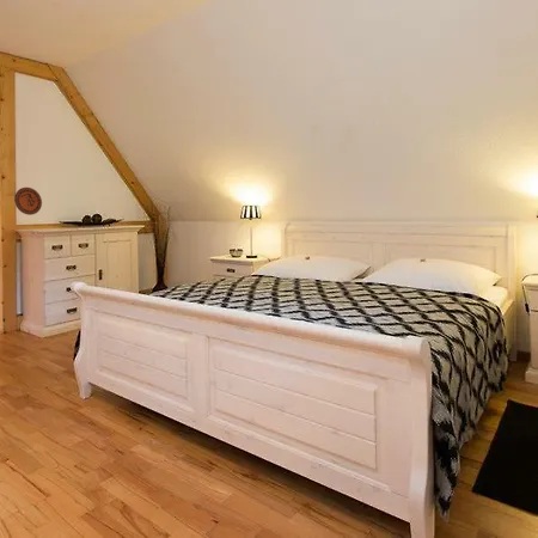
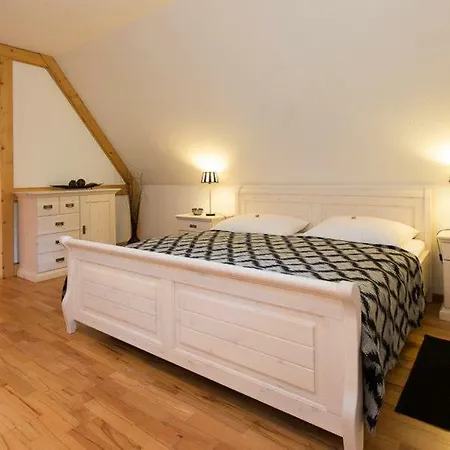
- decorative plate (27, 201)
